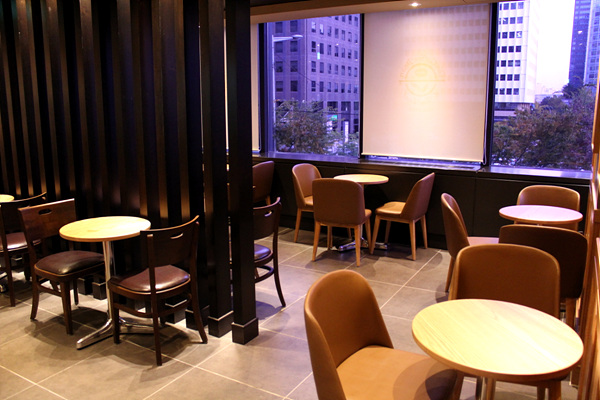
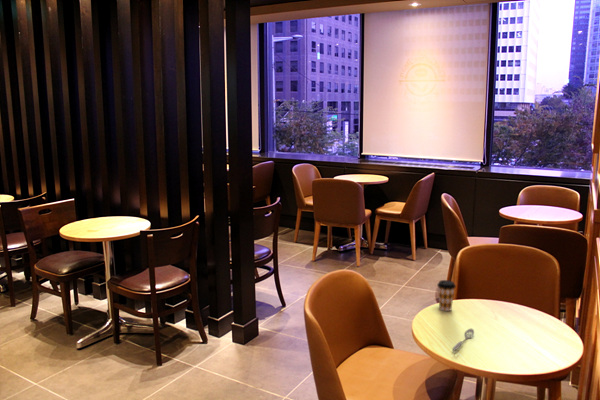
+ coffee cup (446, 295)
+ spoon (463, 340)
